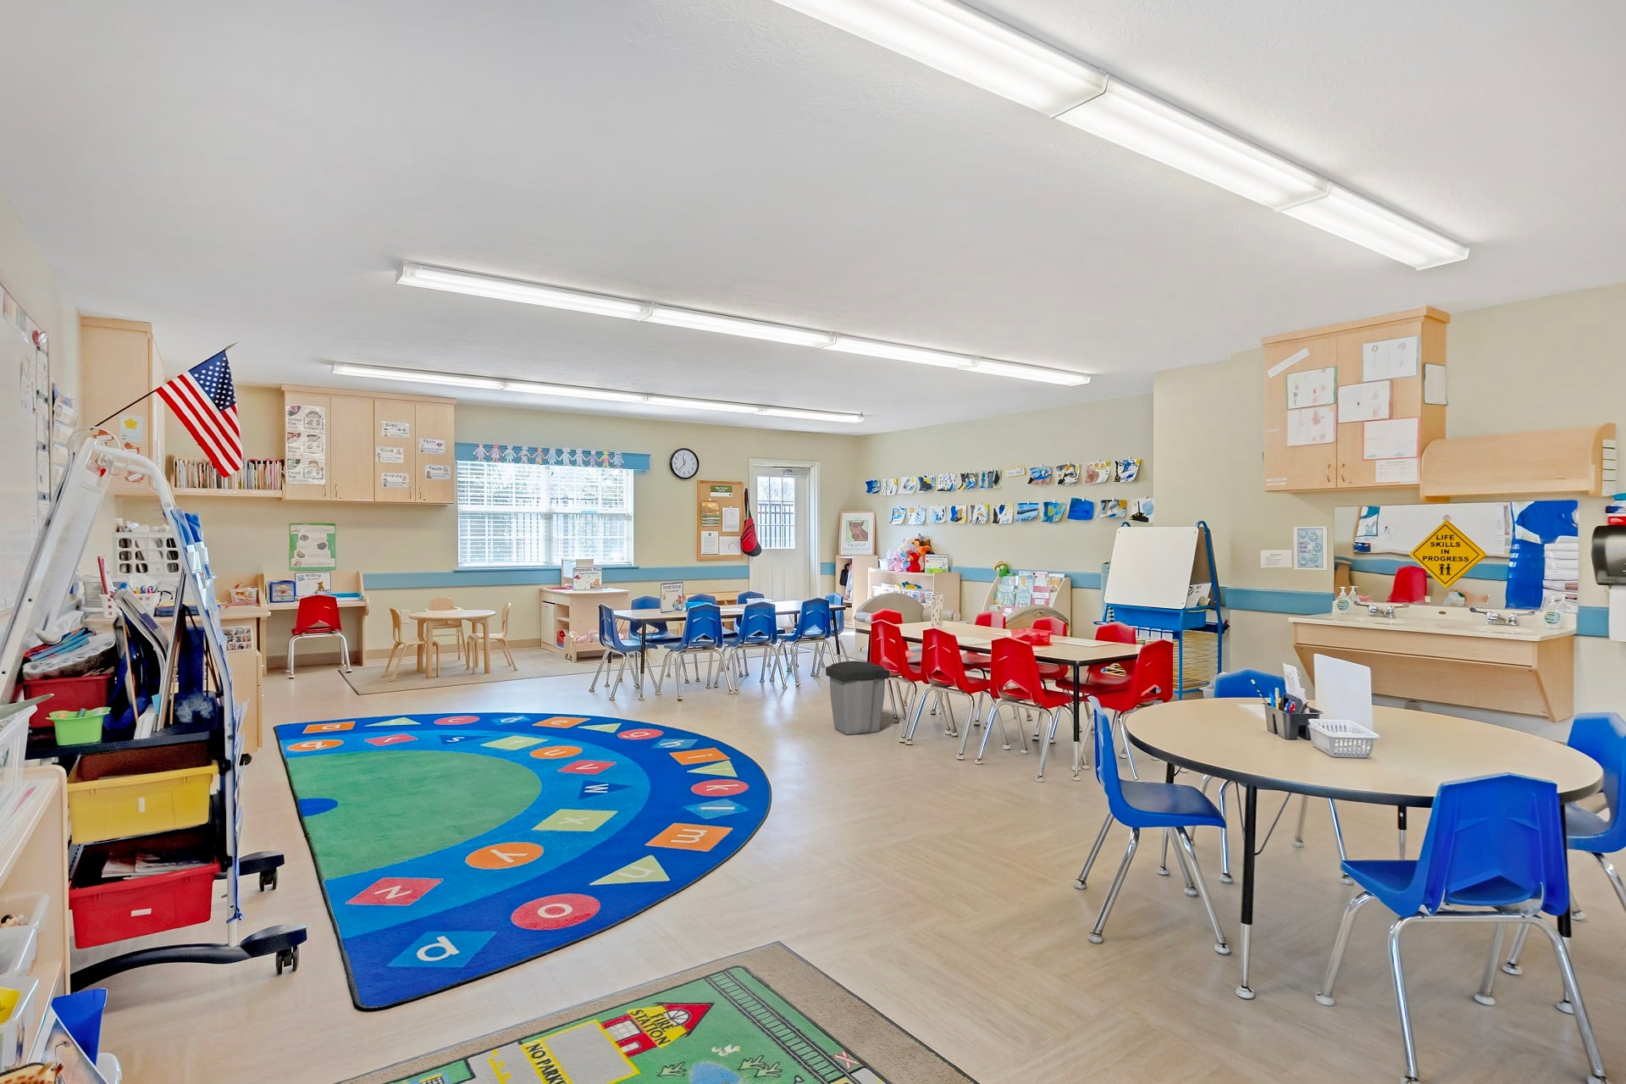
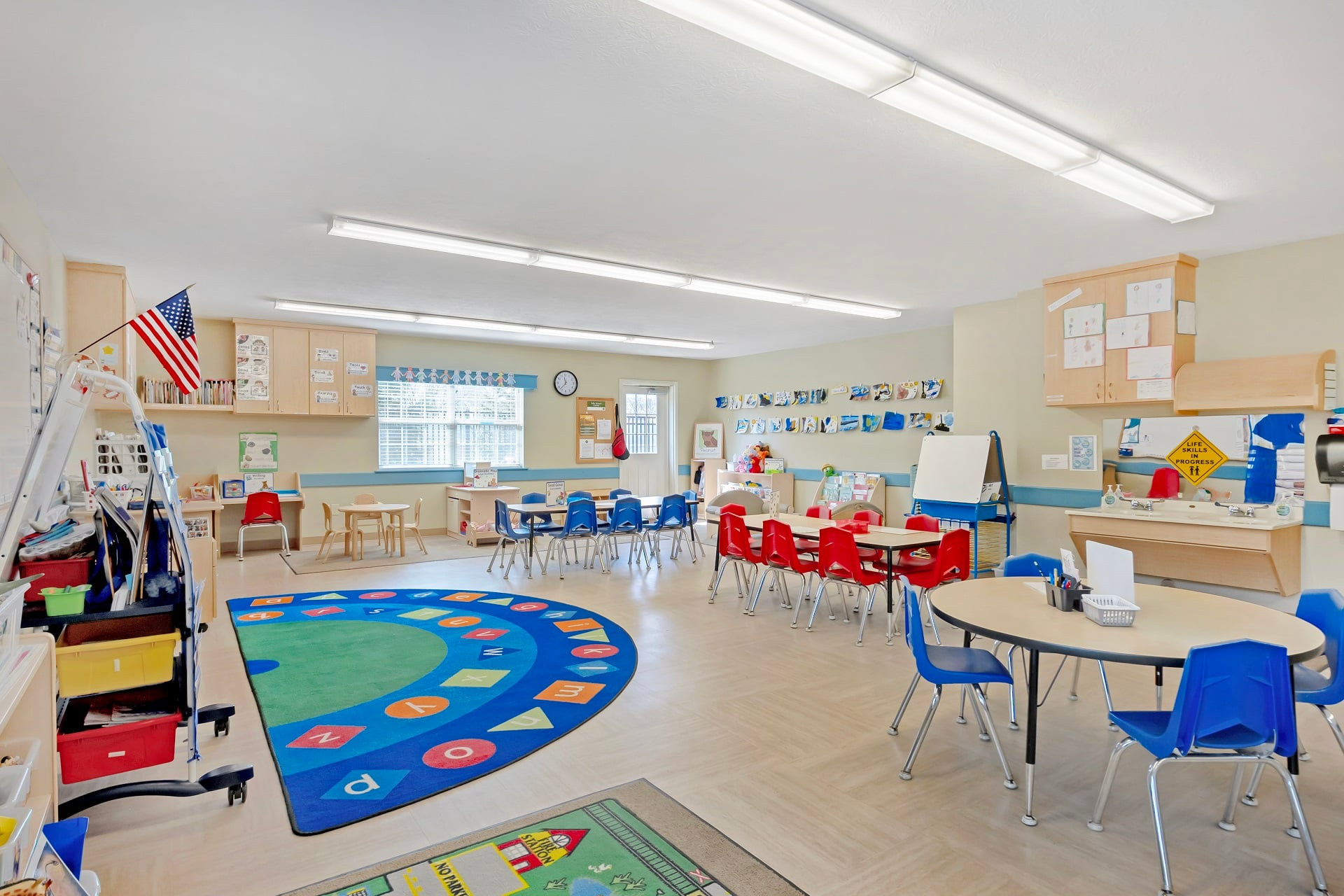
- trash can (857, 697)
